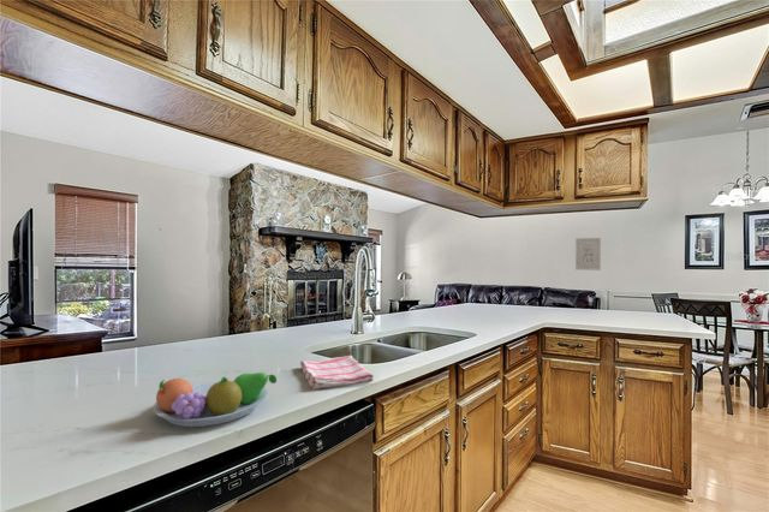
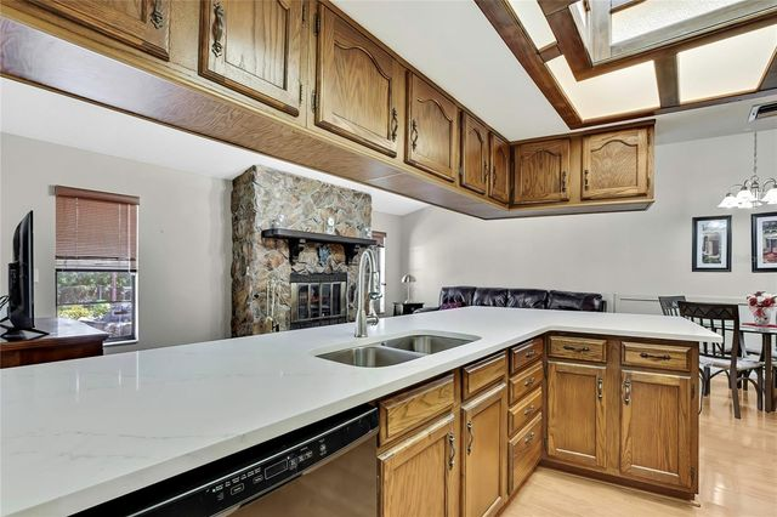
- dish towel (334, 368)
- wall art (588, 254)
- fruit bowl (216, 388)
